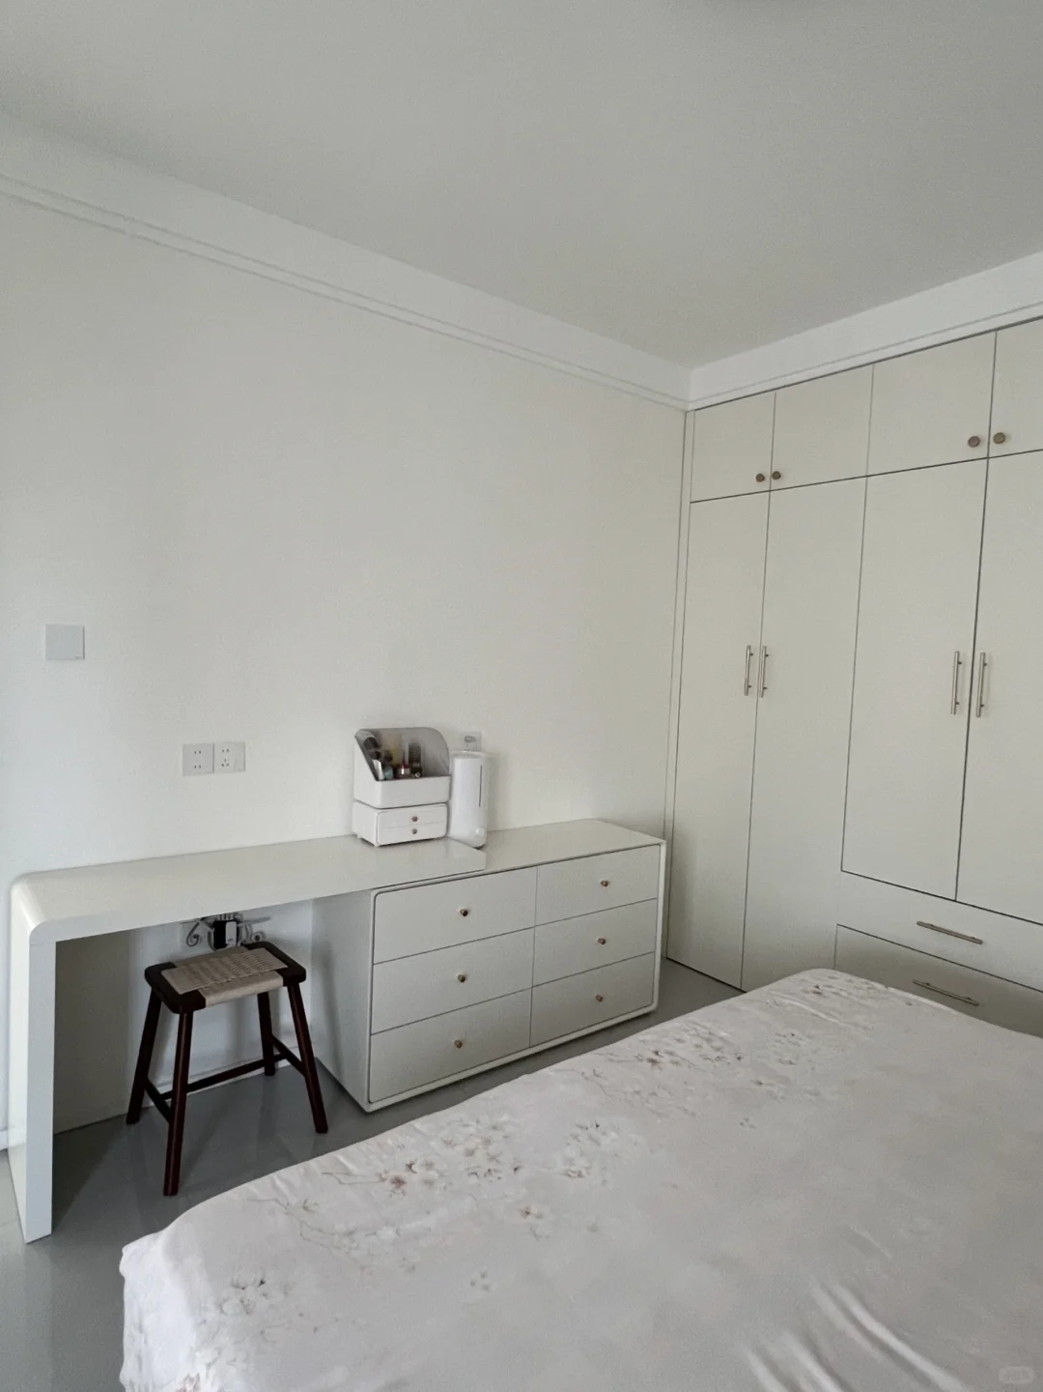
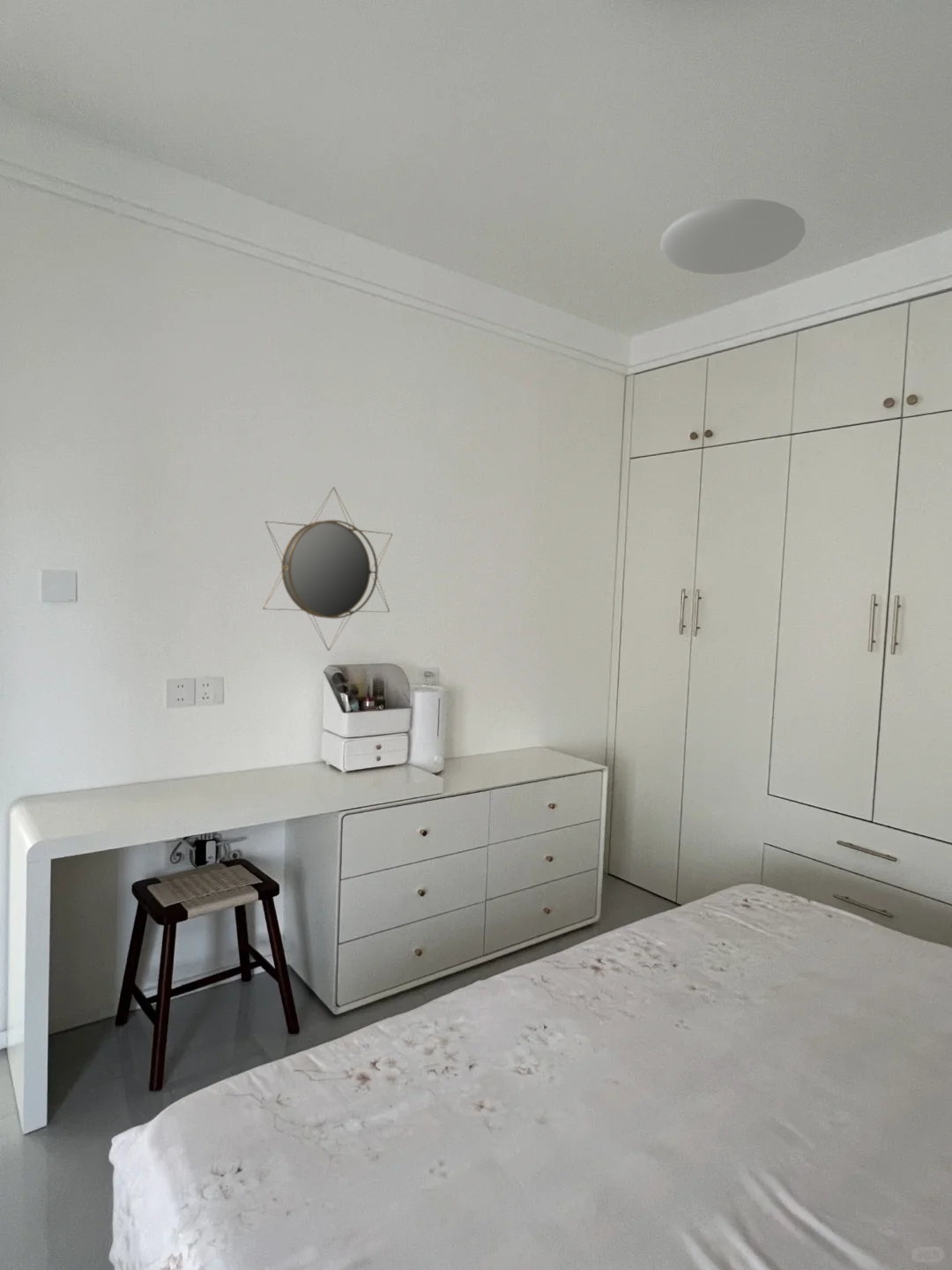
+ ceiling light (730, 239)
+ home mirror (331, 569)
